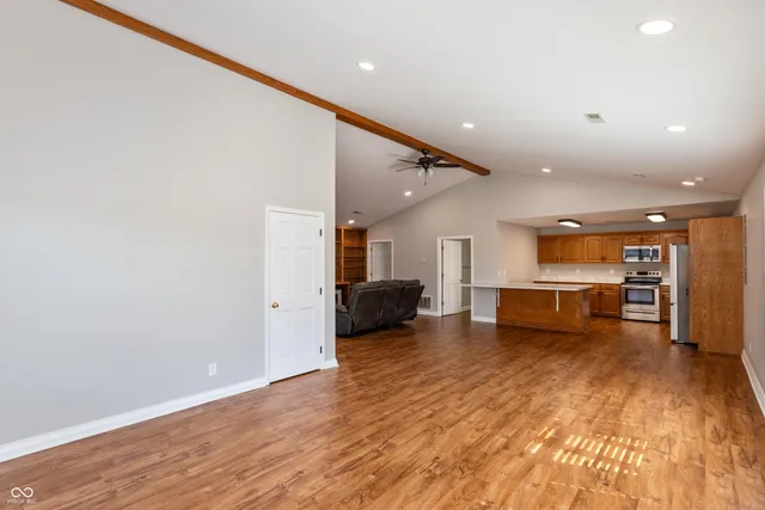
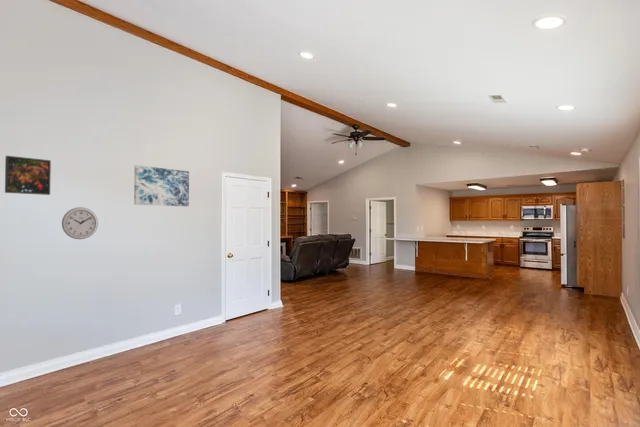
+ wall art (163, 187)
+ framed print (28, 175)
+ wall clock (80, 223)
